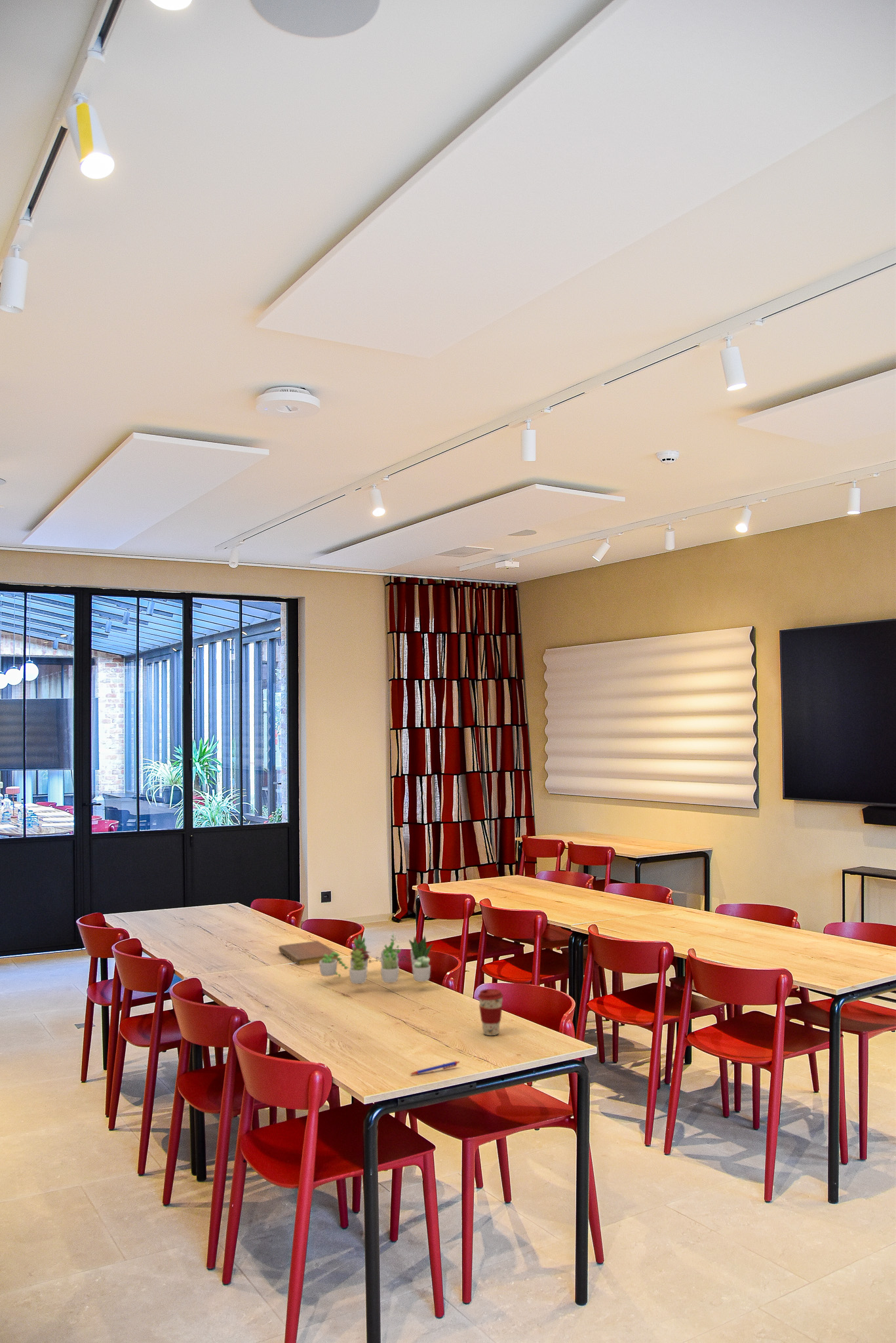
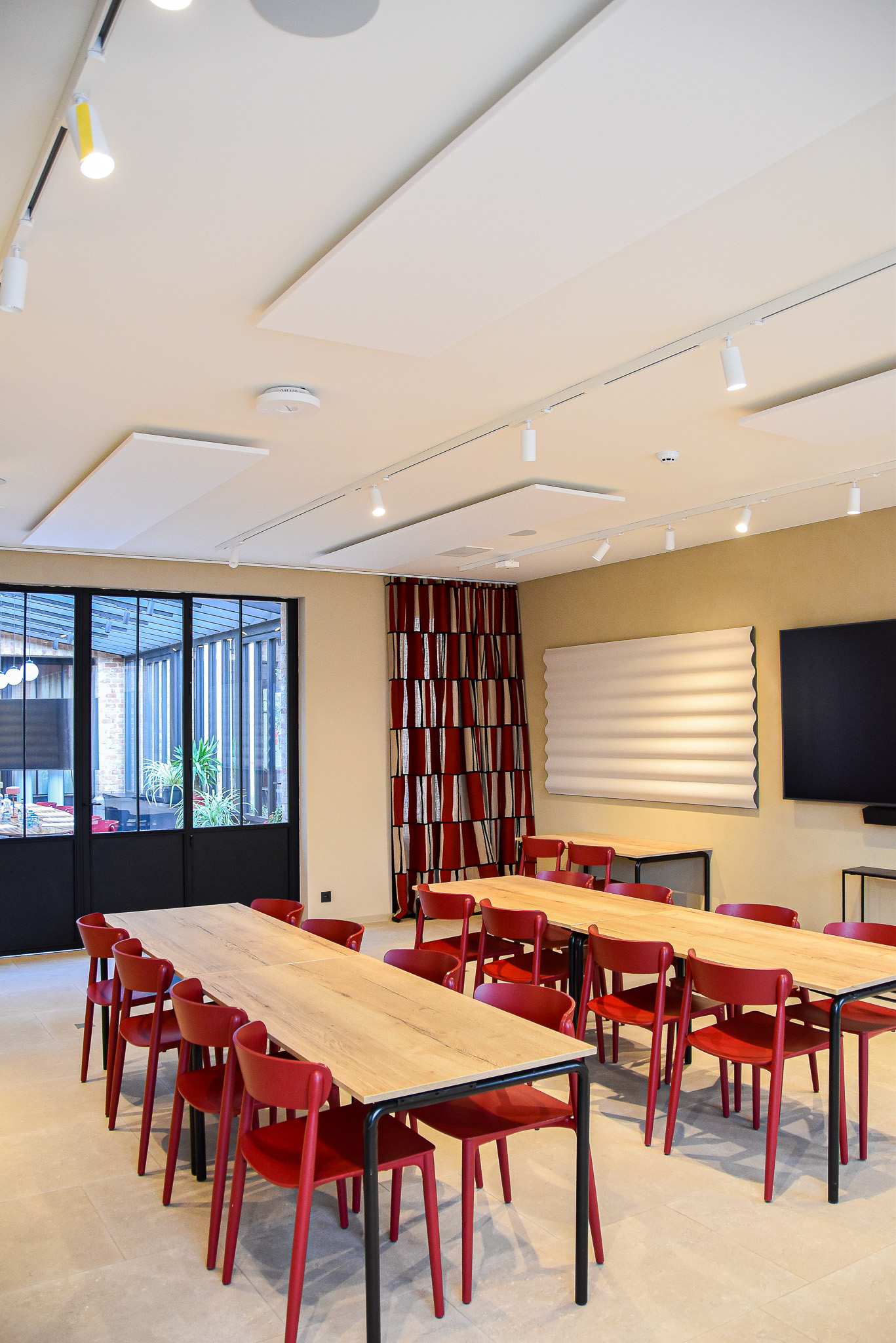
- pen (435, 1068)
- notebook (308, 953)
- coffee cup (490, 1012)
- succulent plant (377, 957)
